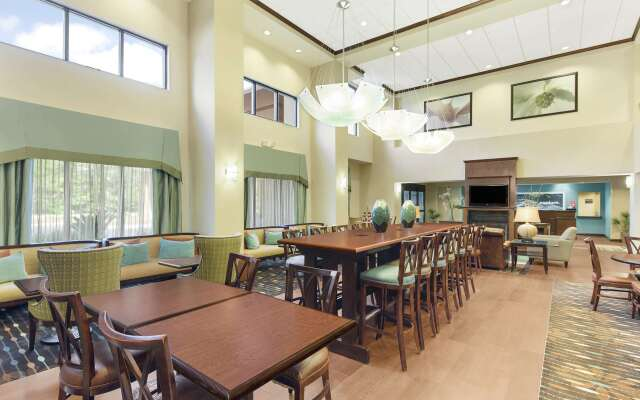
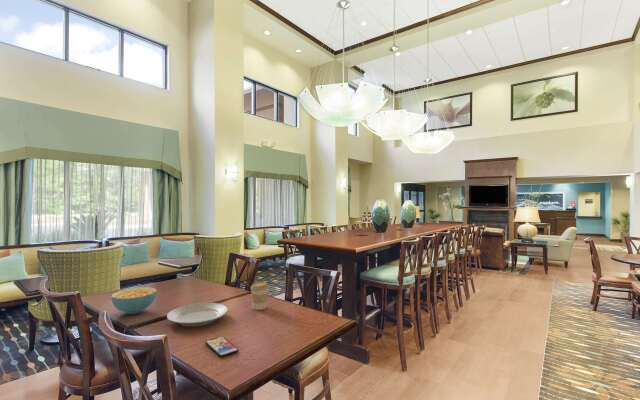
+ plate (198, 315)
+ coffee cup (259, 295)
+ cereal bowl (134, 302)
+ smartphone (221, 346)
